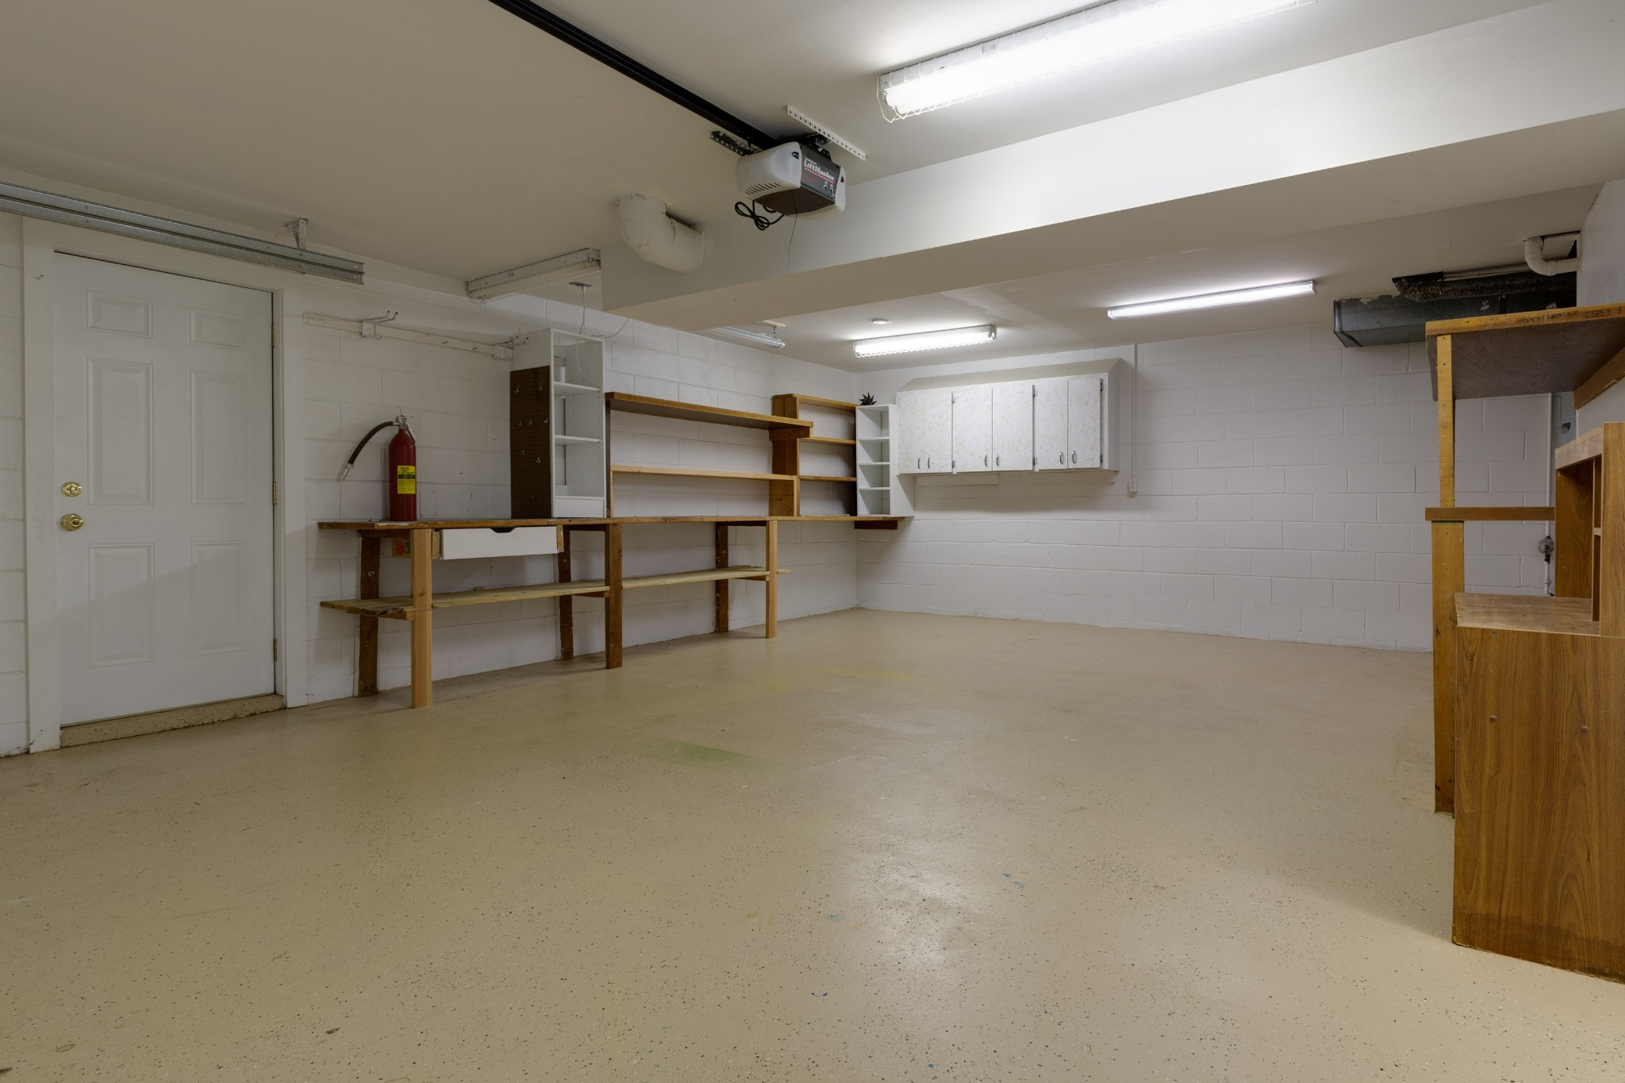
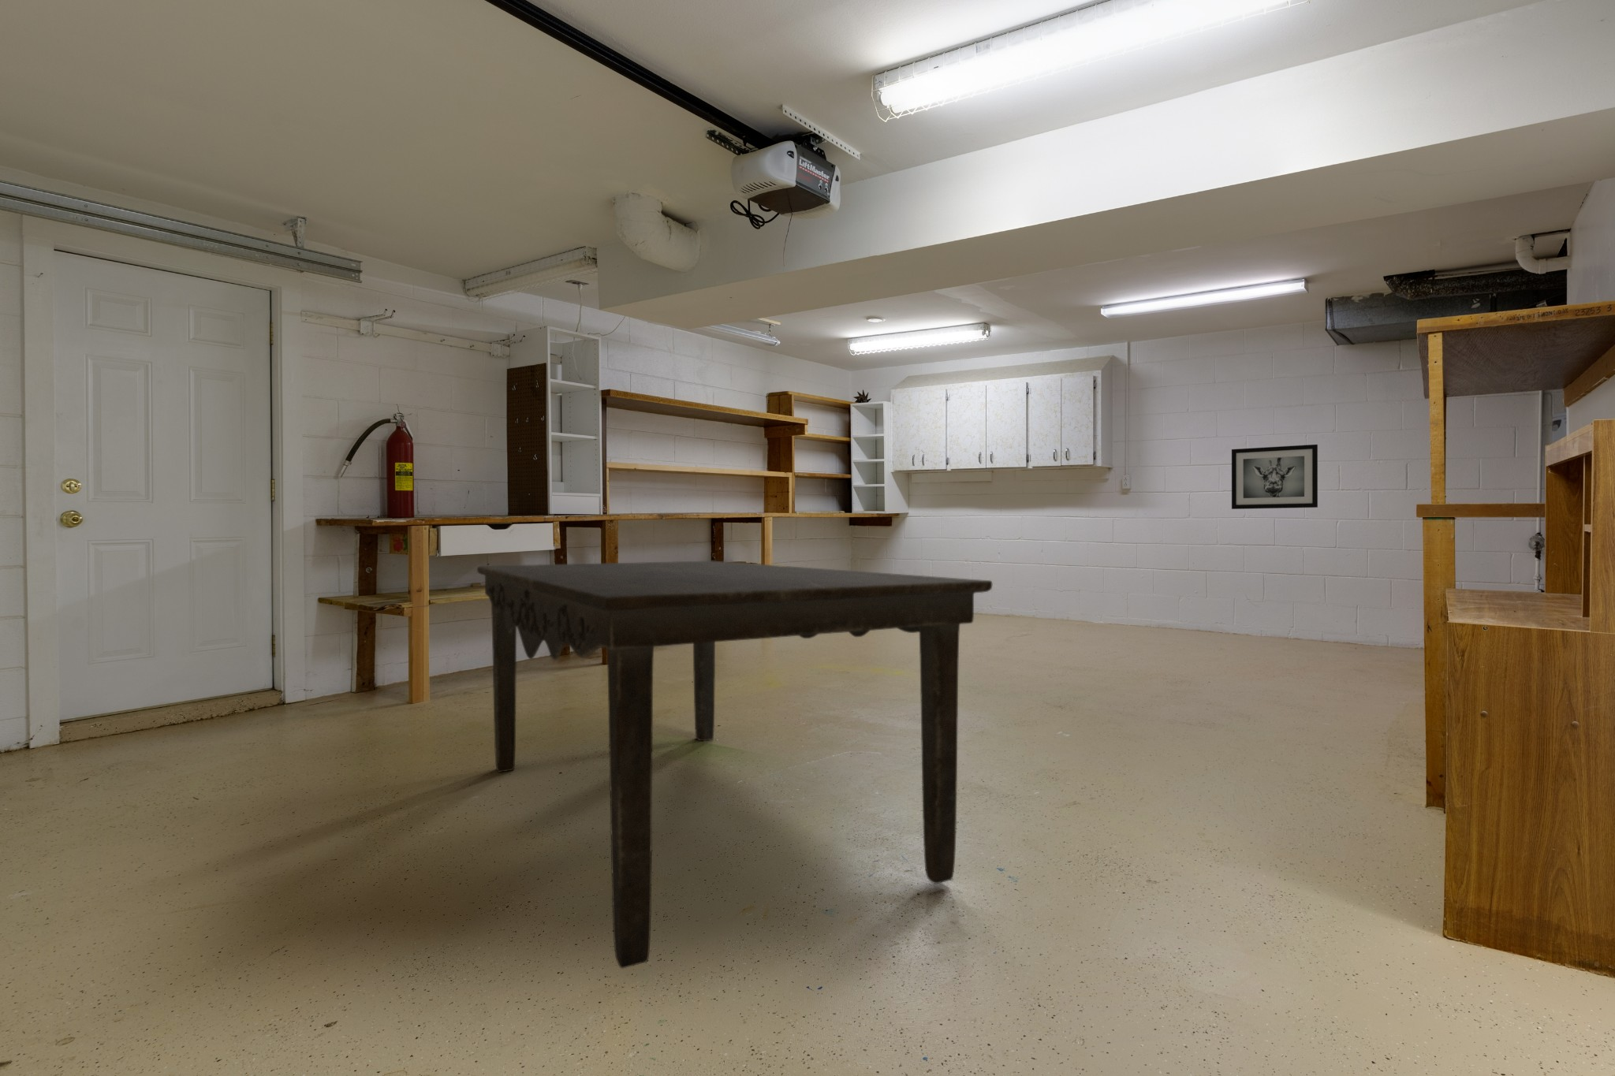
+ dining table (694, 694)
+ wall art (1274, 477)
